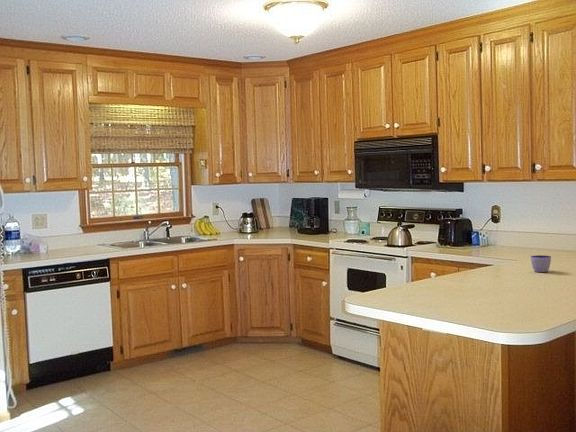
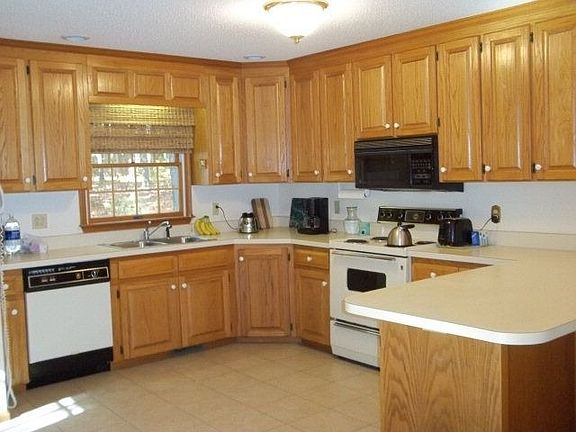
- cup (540, 263)
